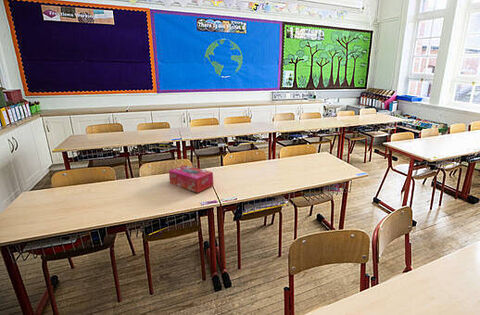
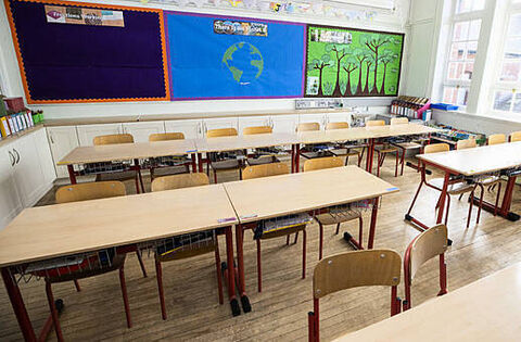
- tissue box (191, 177)
